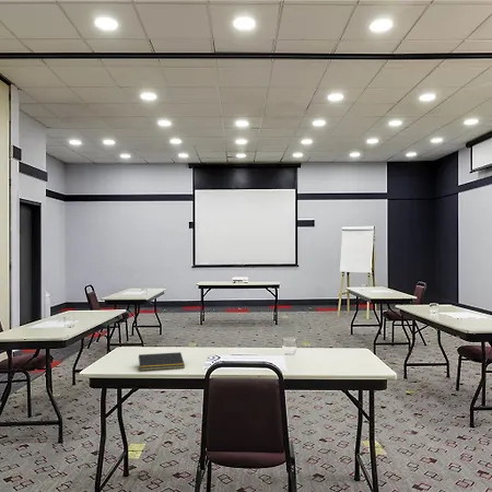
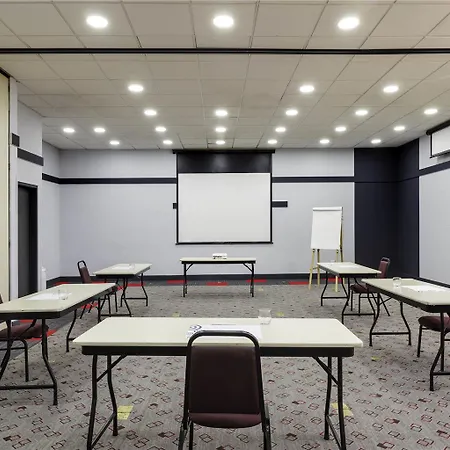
- notepad (161, 361)
